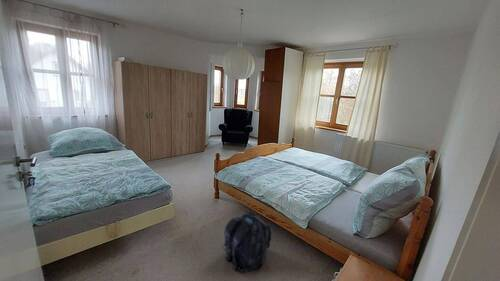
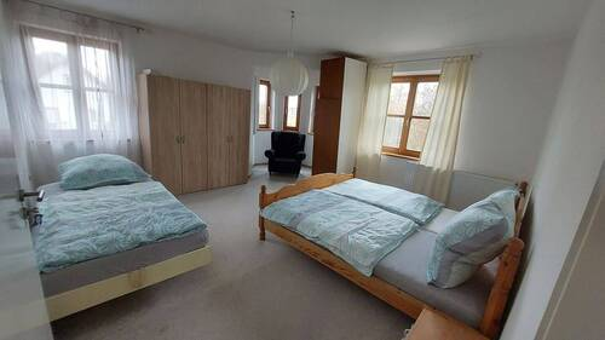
- backpack (247, 234)
